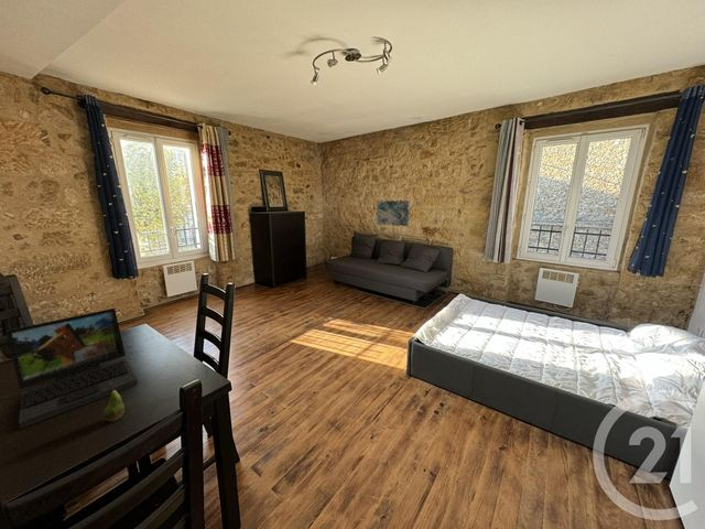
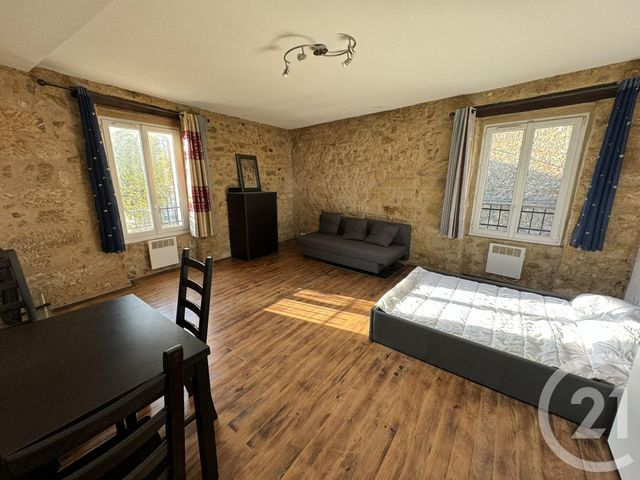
- laptop (74, 357)
- wall art (392, 213)
- fruit (112, 402)
